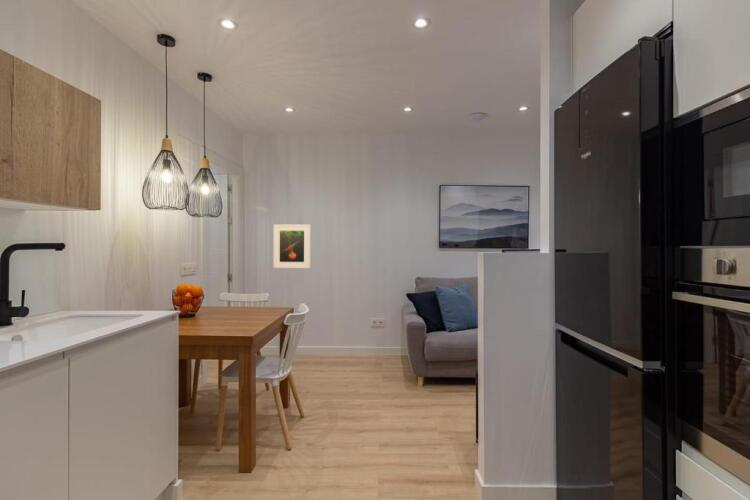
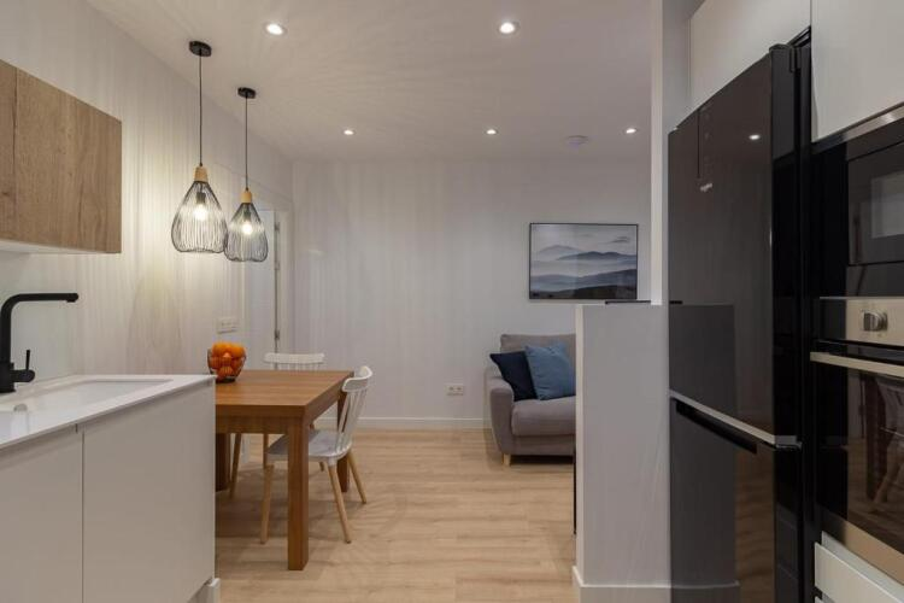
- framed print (292, 246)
